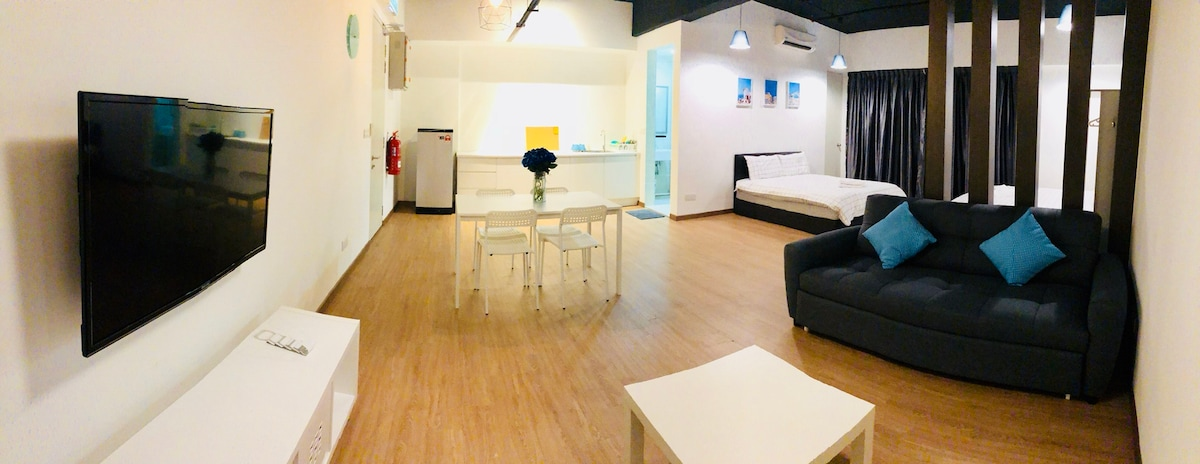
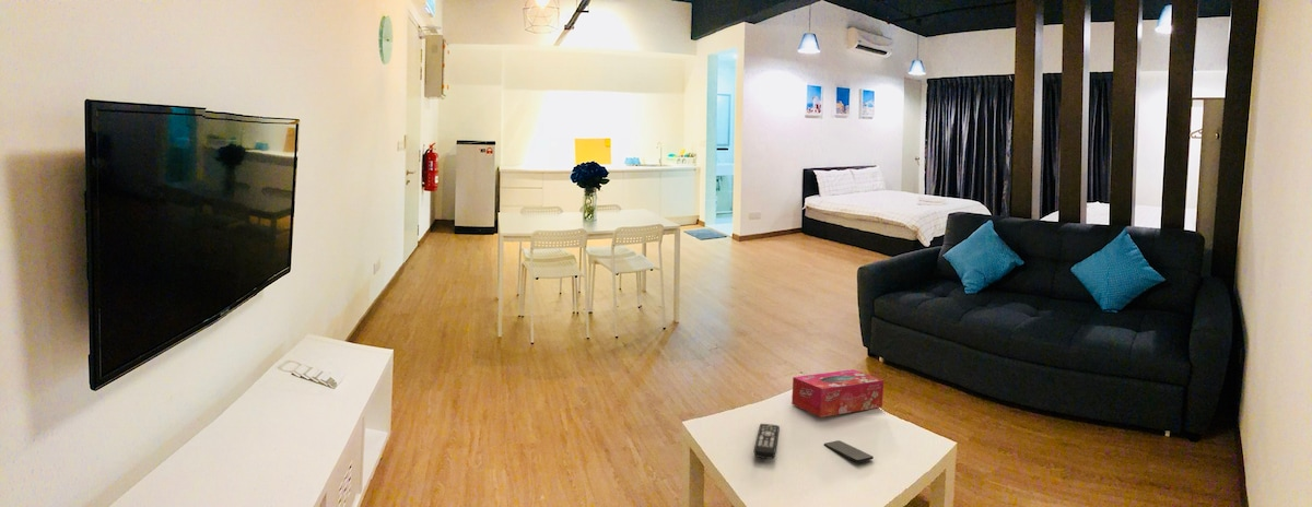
+ tissue box (837, 391)
+ smartphone (847, 450)
+ remote control (766, 439)
